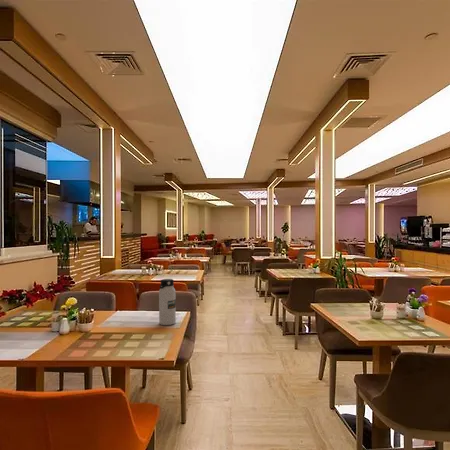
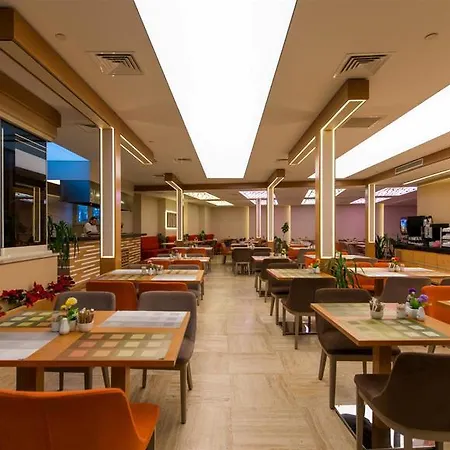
- water bottle (167, 301)
